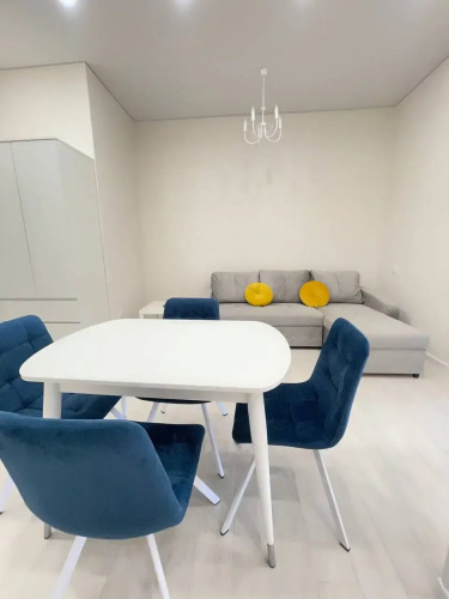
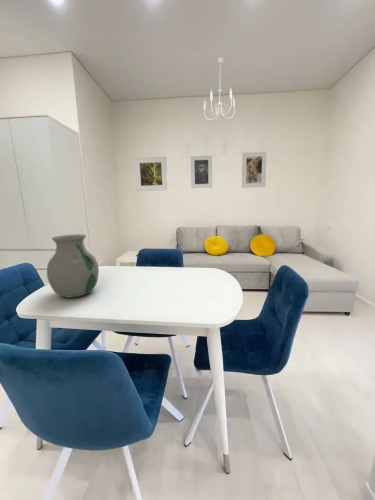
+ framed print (253, 170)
+ vase (72, 265)
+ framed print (201, 172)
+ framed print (151, 174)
